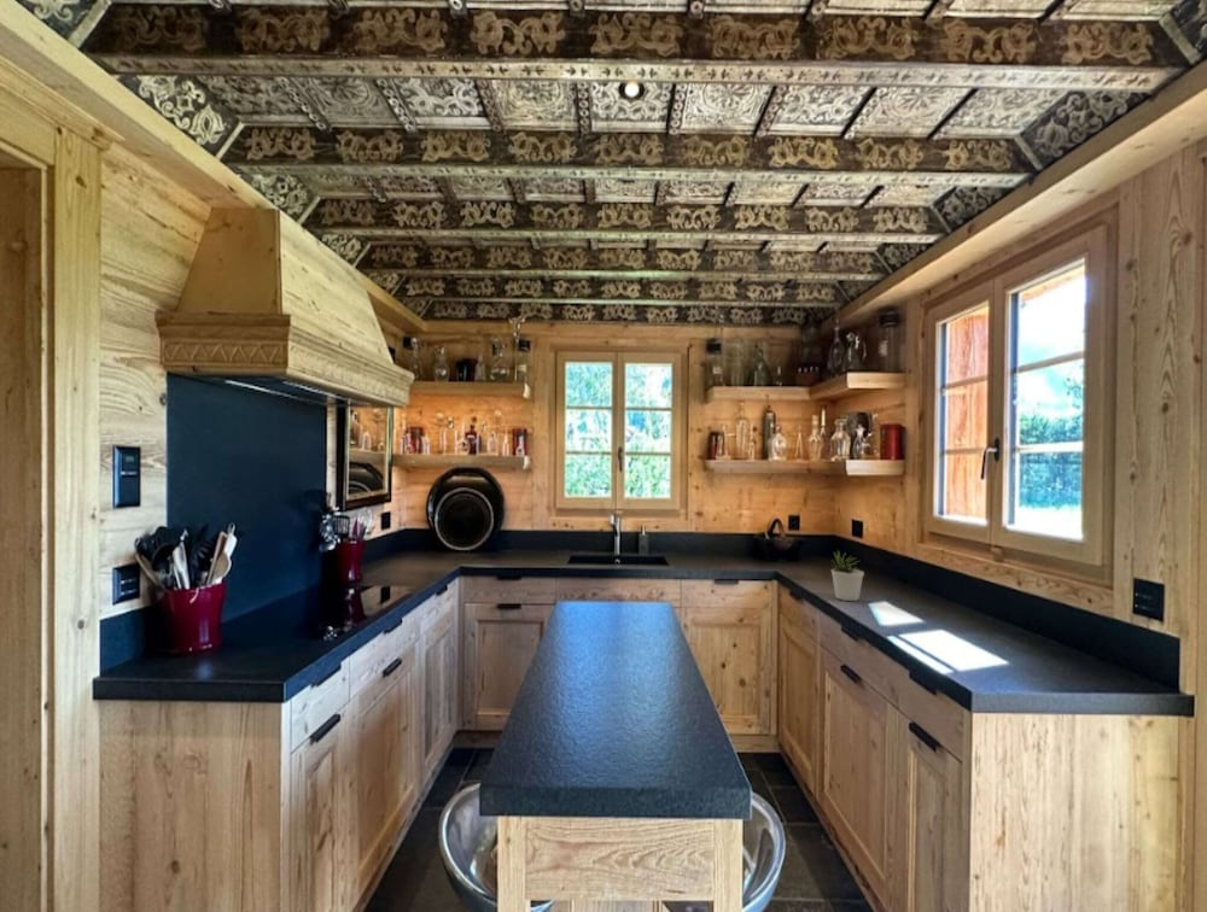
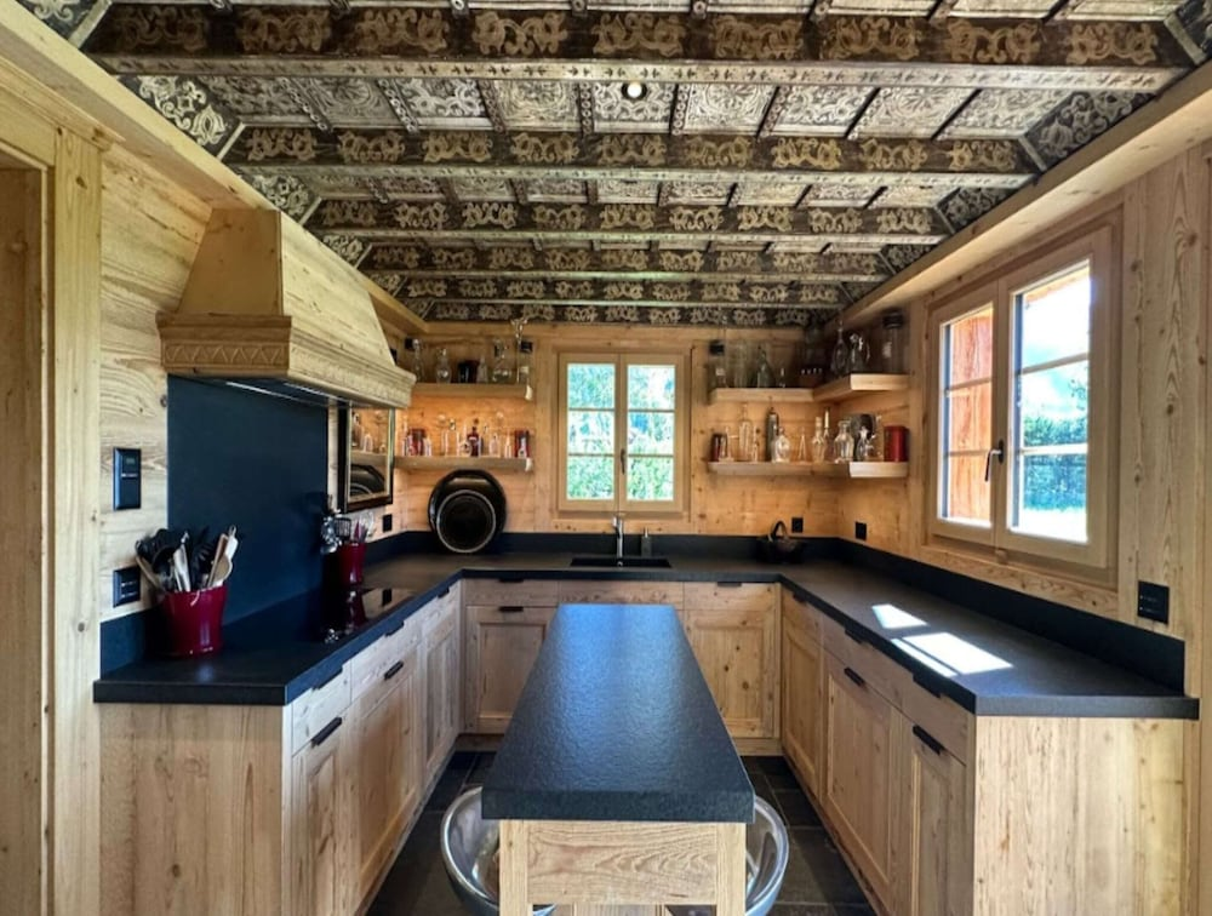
- potted plant (846, 574)
